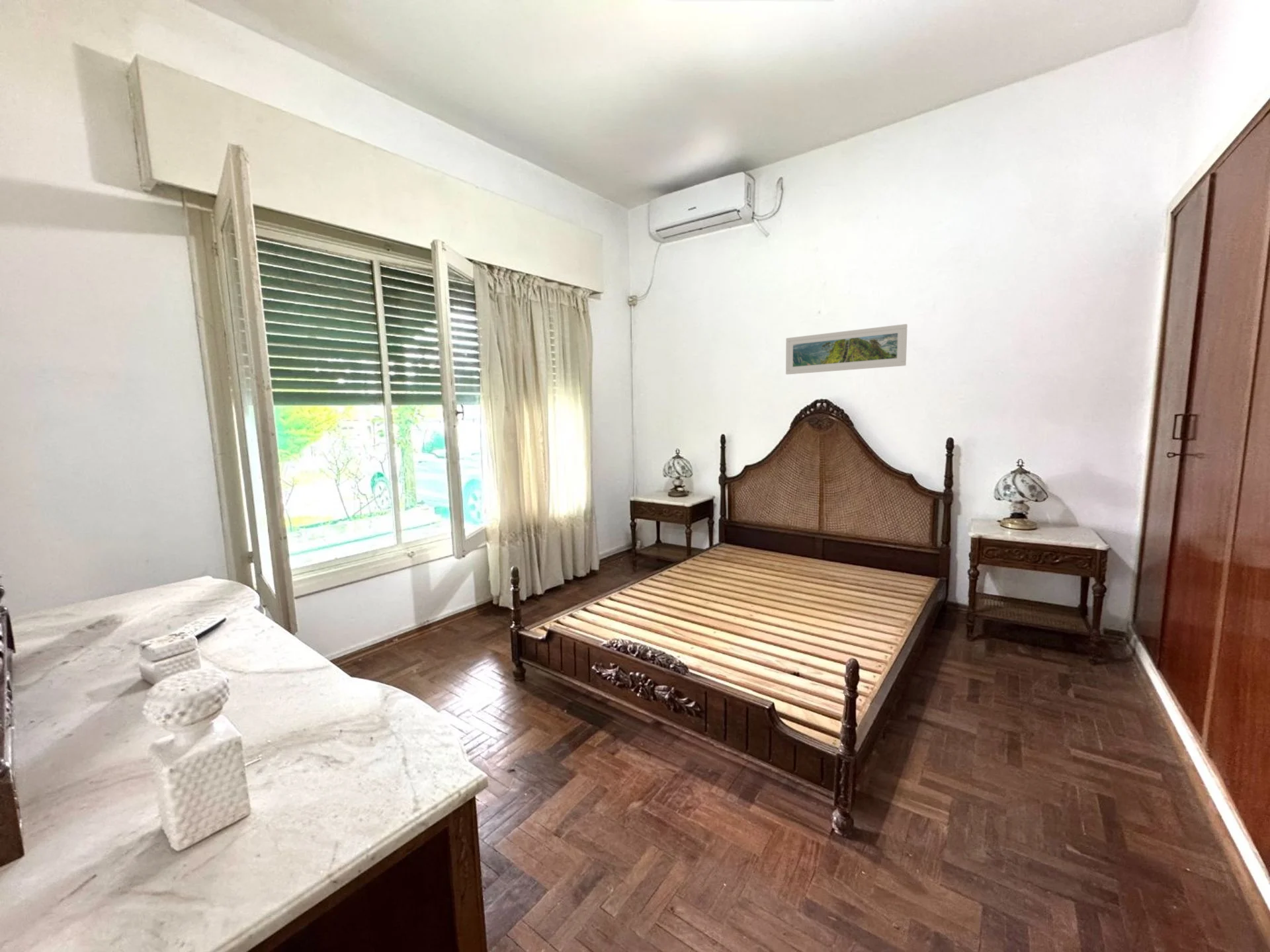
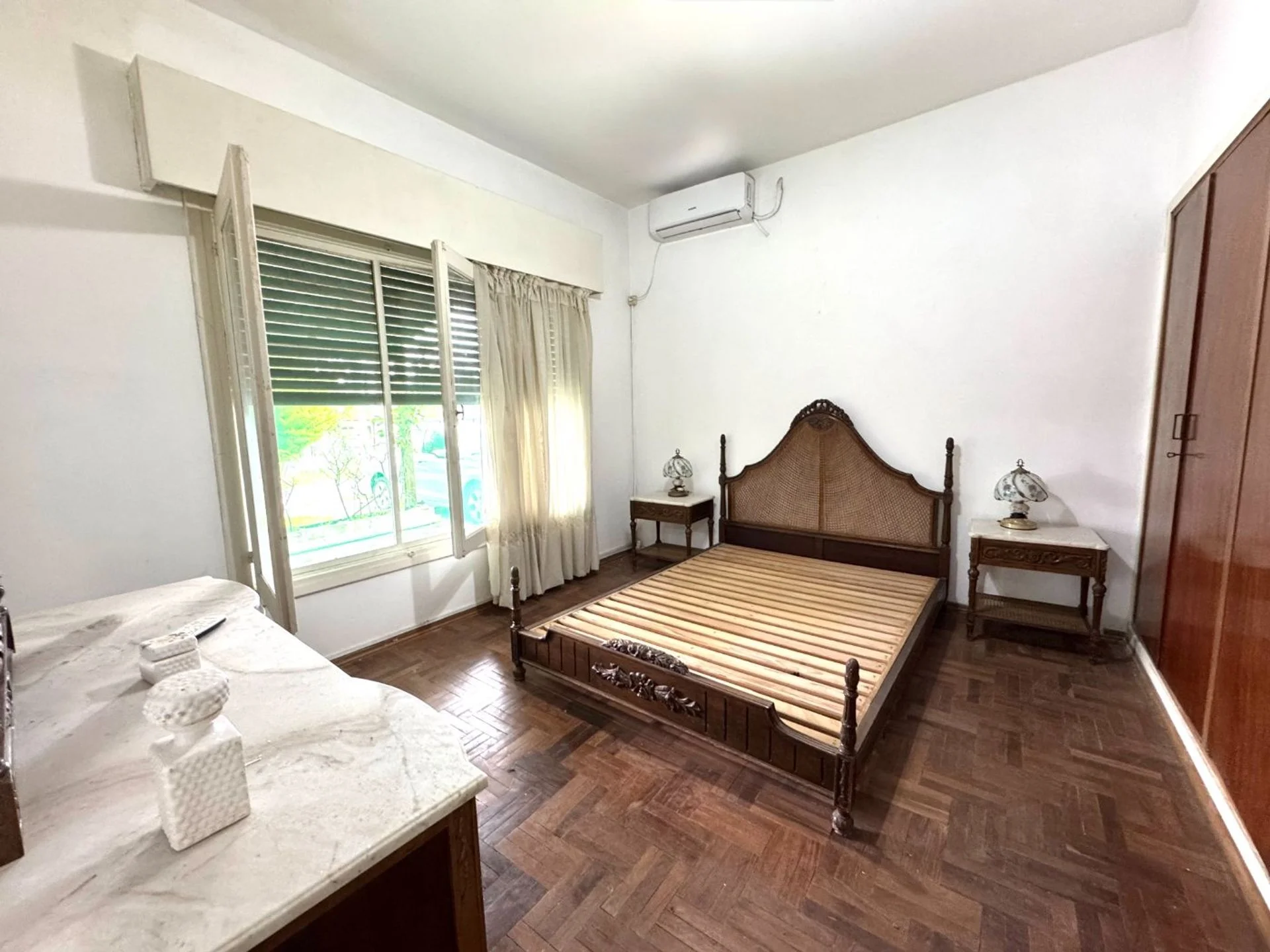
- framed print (842, 351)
